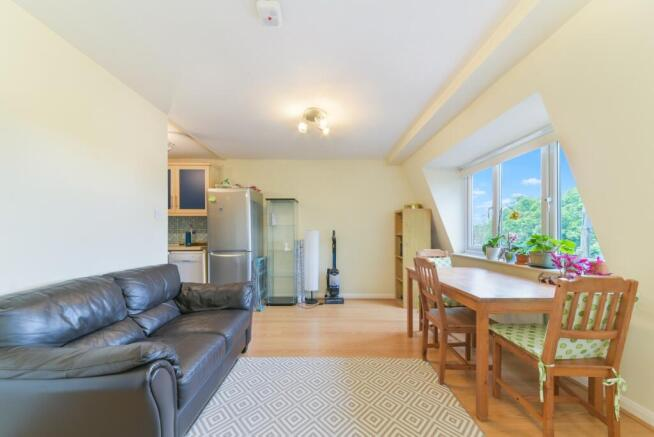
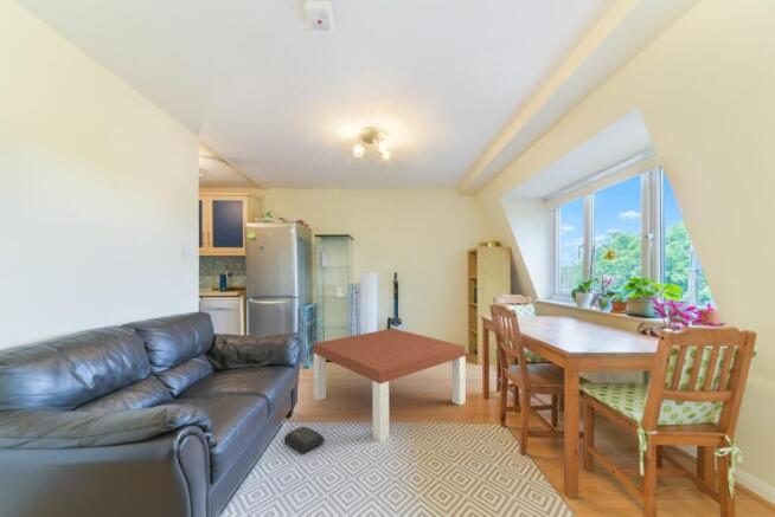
+ bag (303, 438)
+ coffee table (388, 371)
